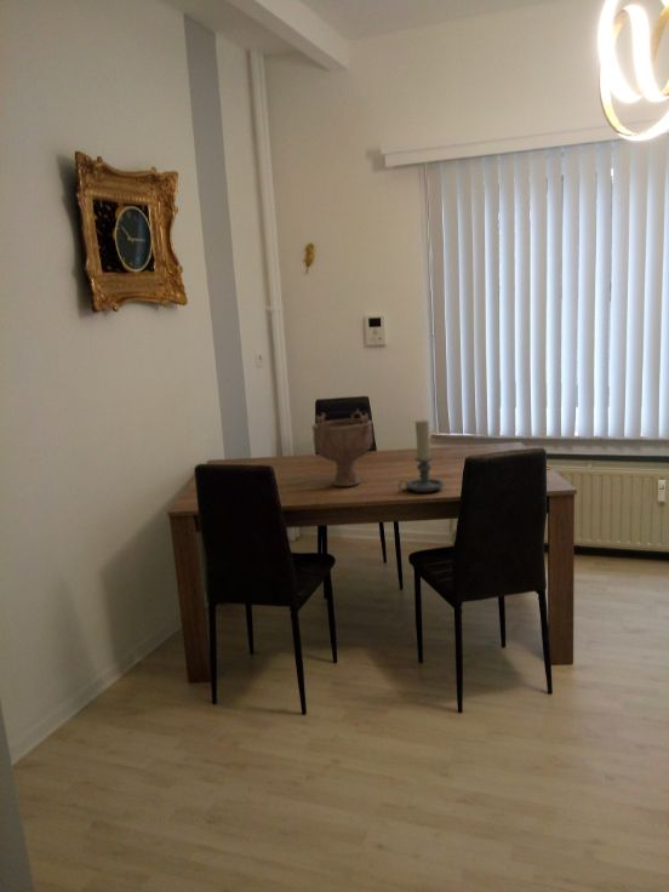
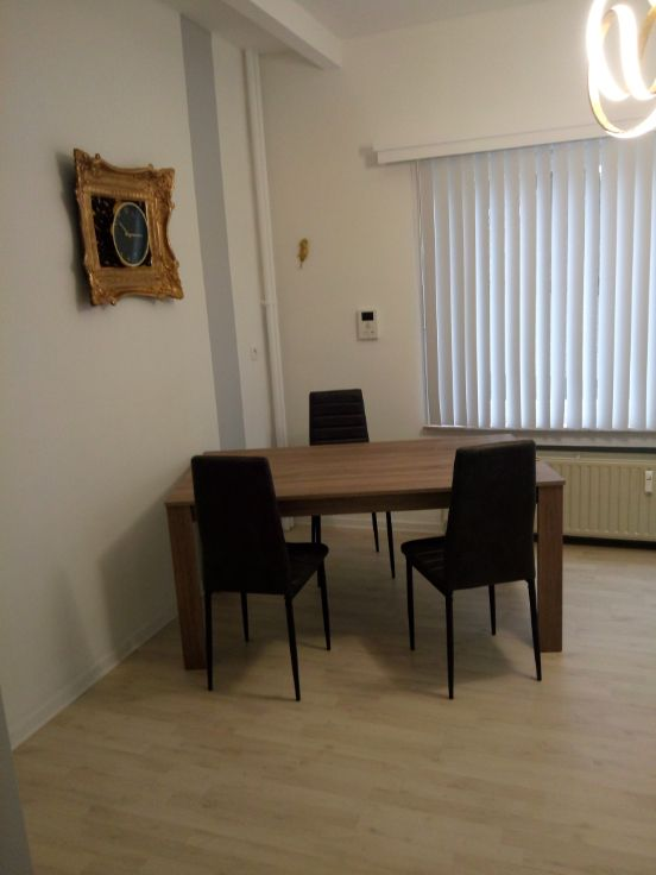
- decorative bowl (343, 447)
- candle holder (419, 454)
